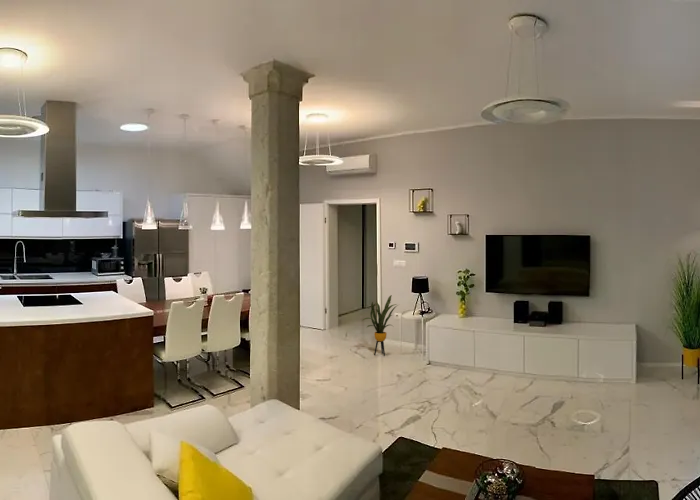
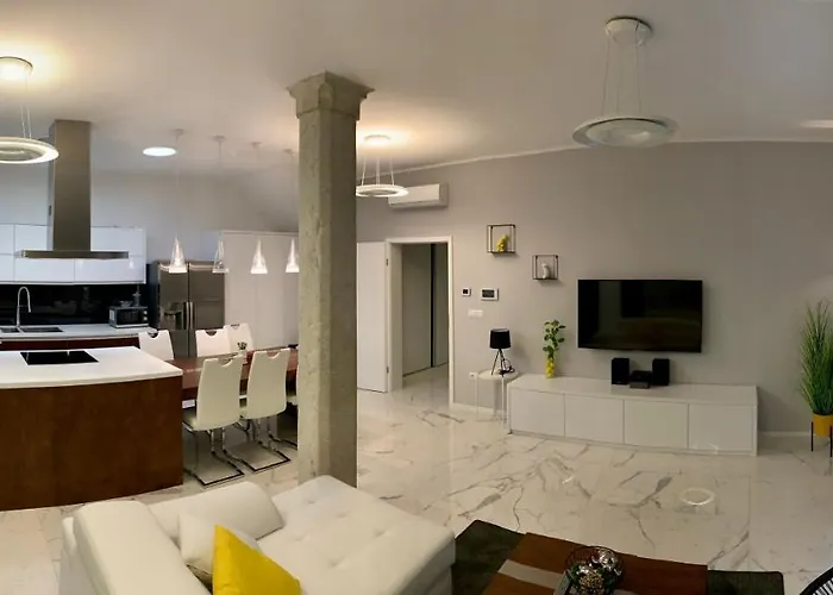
- house plant (383, 325)
